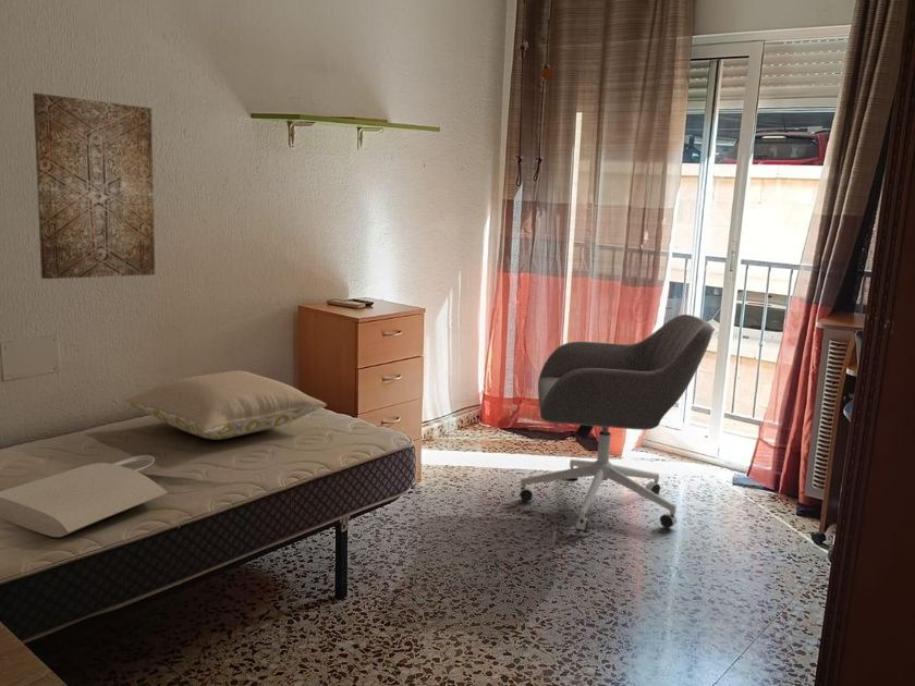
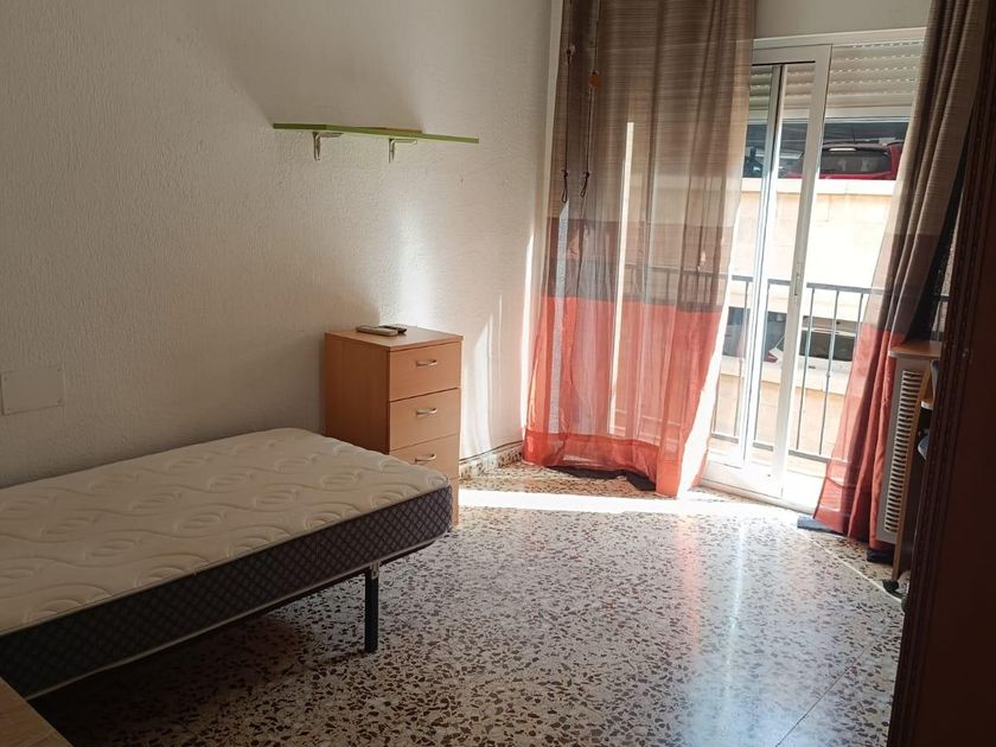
- wall art (98, 189)
- pillow (225, 403)
- office chair (607, 412)
- tote bag (91, 488)
